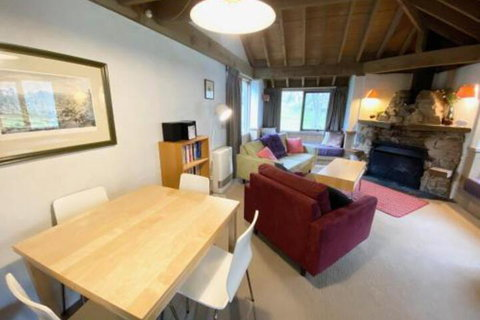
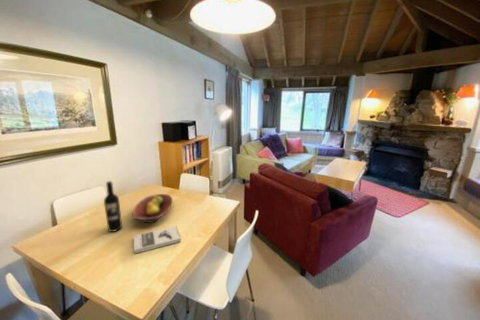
+ book (157, 238)
+ wine bottle (112, 206)
+ fruit bowl (153, 205)
